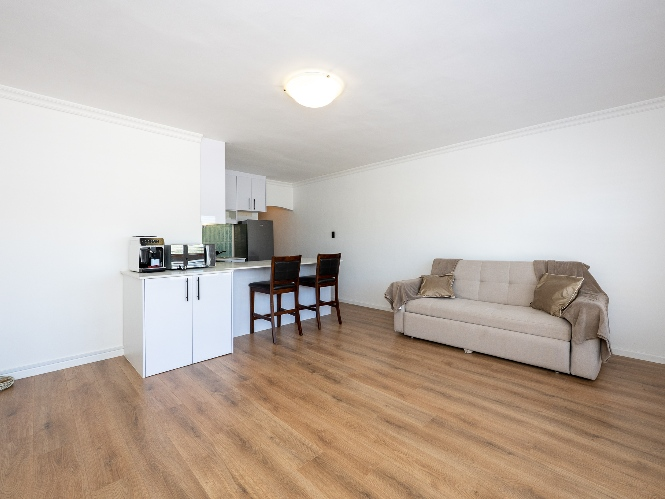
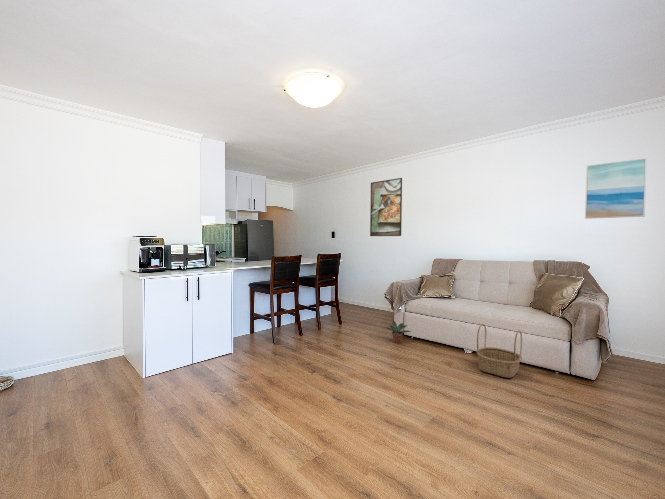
+ potted plant (397, 331)
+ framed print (385, 208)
+ basket (498, 349)
+ wall art (614, 189)
